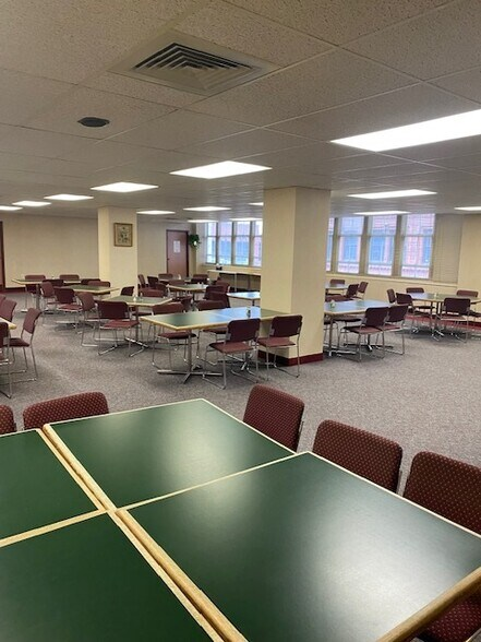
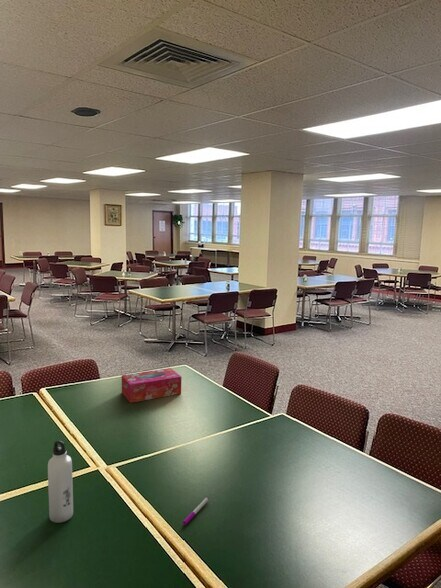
+ pen (196, 510)
+ tissue box (151, 384)
+ water bottle (60, 479)
